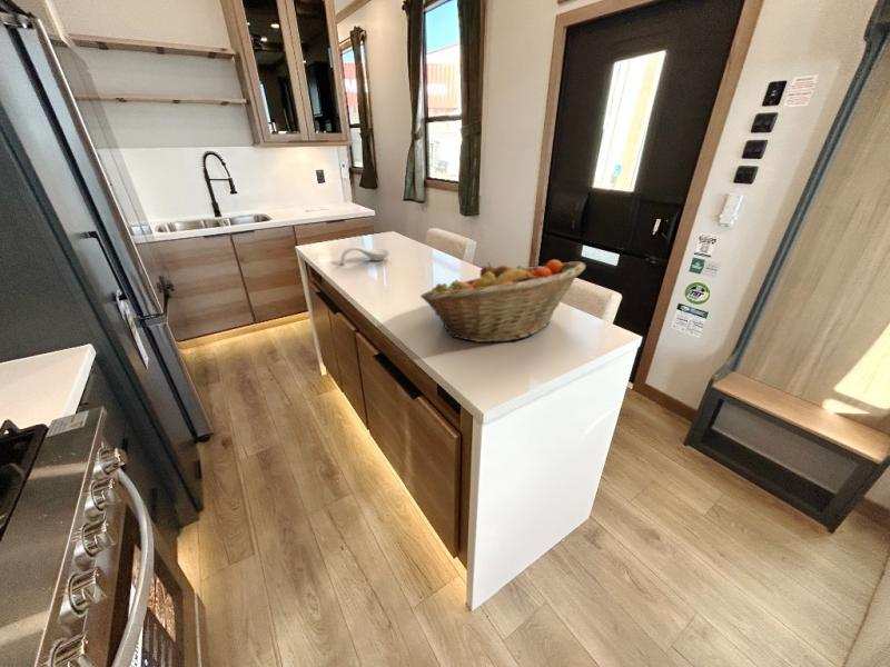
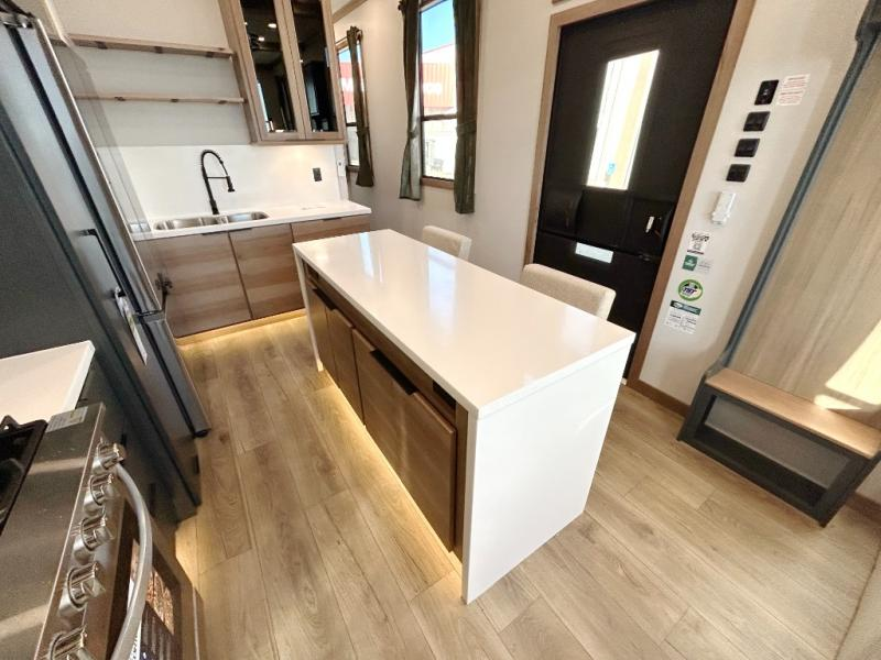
- spoon rest (365, 252)
- fruit basket (502, 292)
